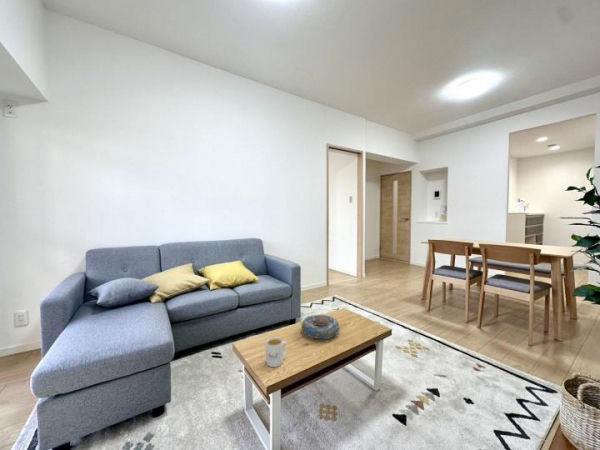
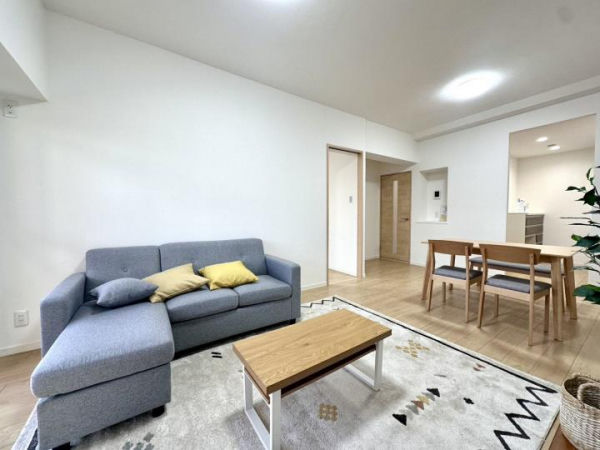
- mug (277, 350)
- decorative bowl (320, 325)
